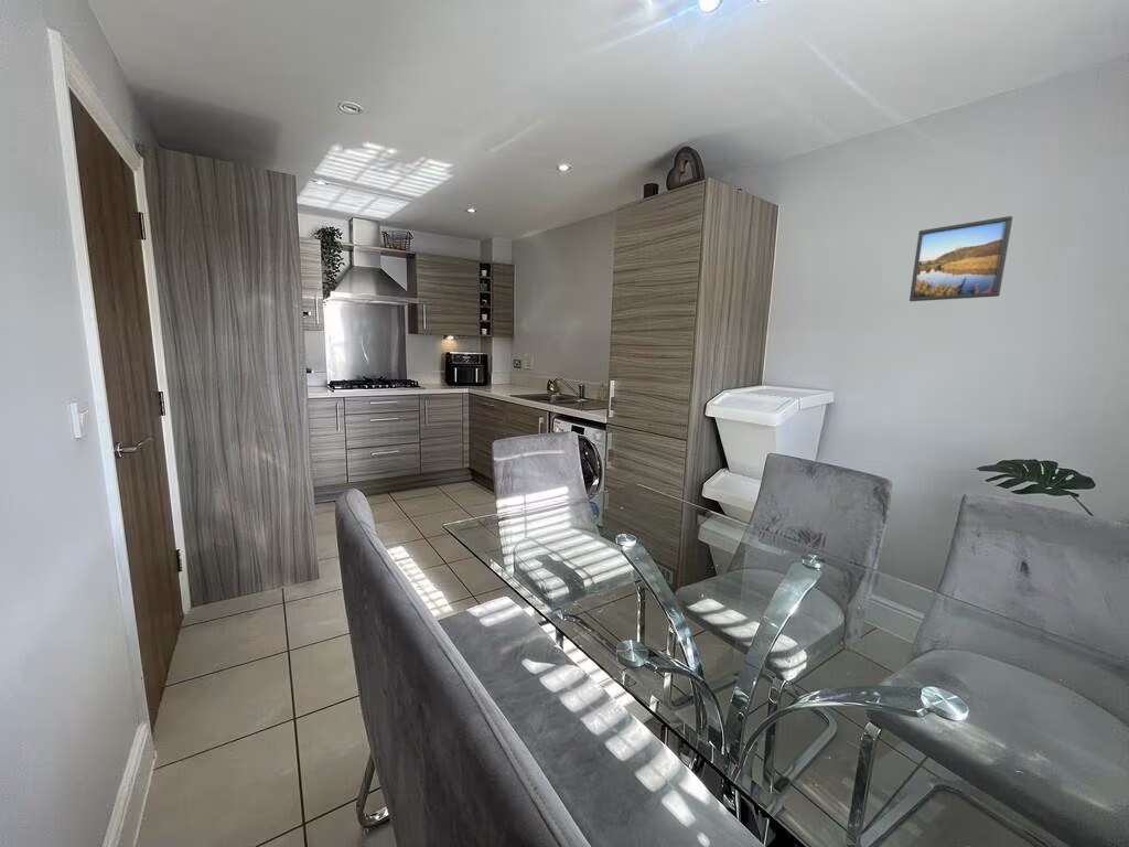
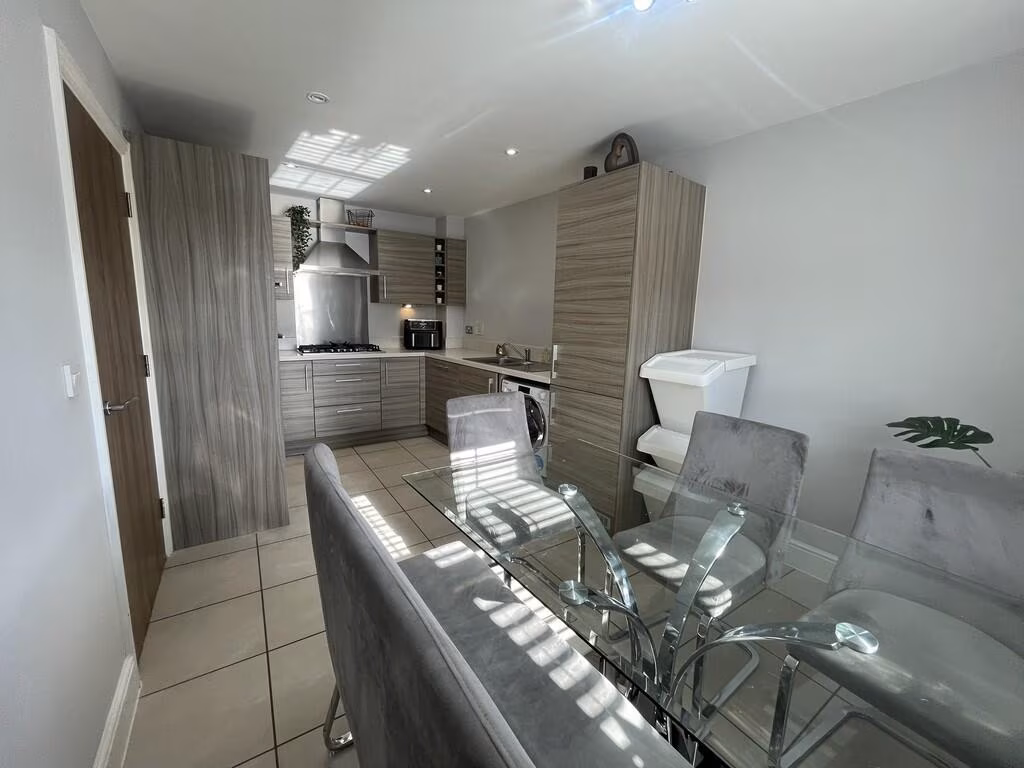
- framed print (957, 261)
